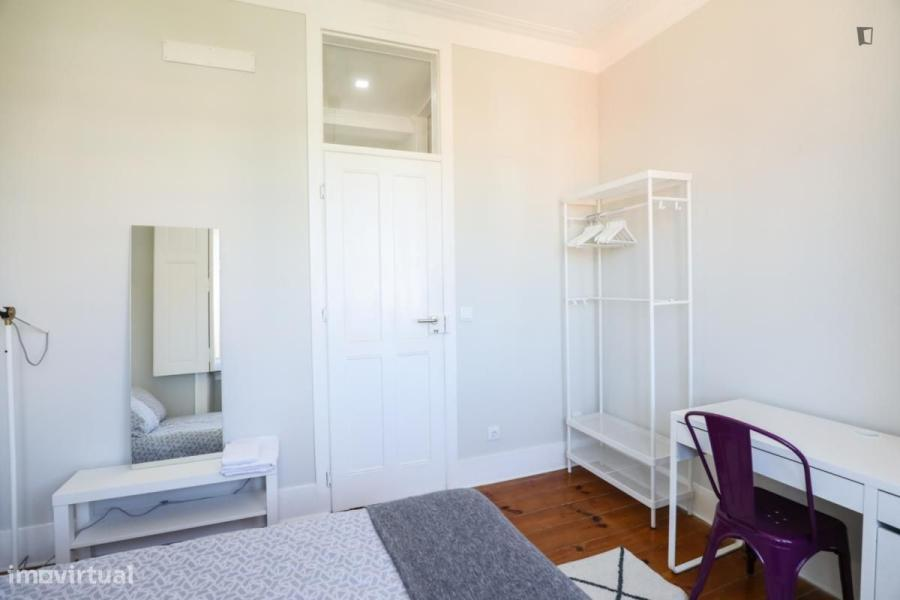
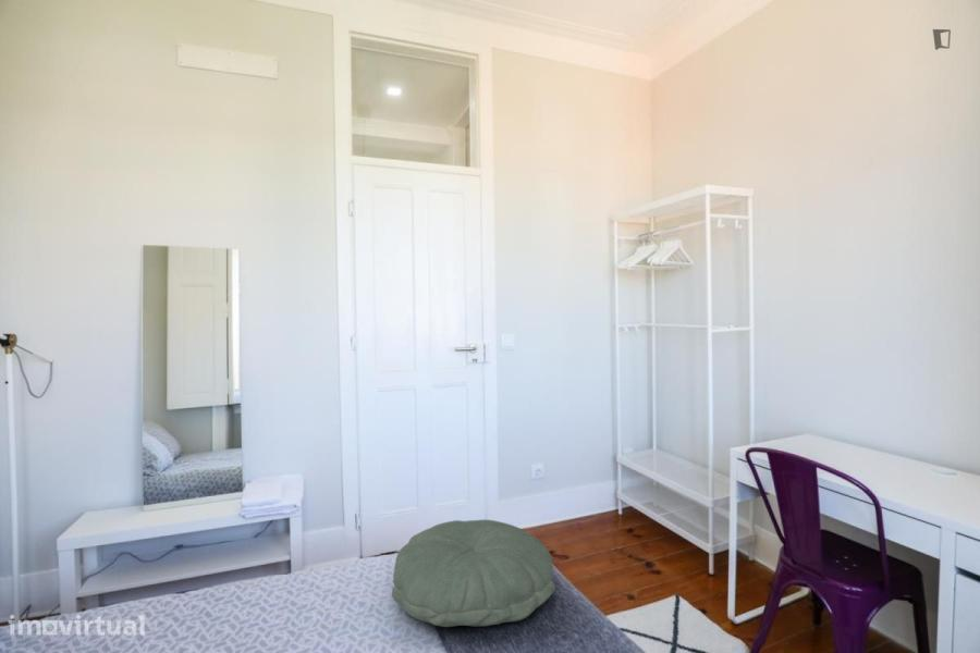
+ pillow (471, 565)
